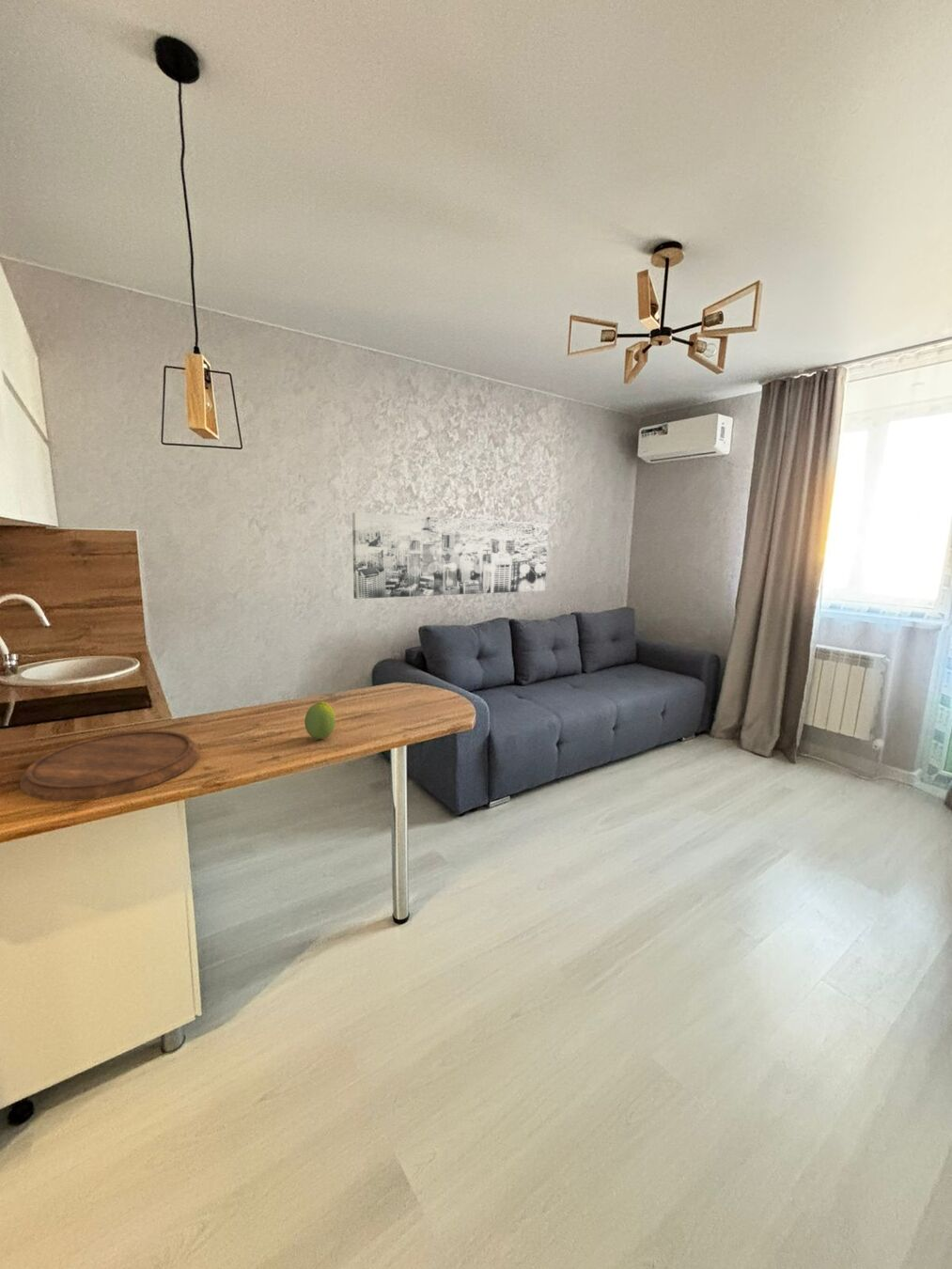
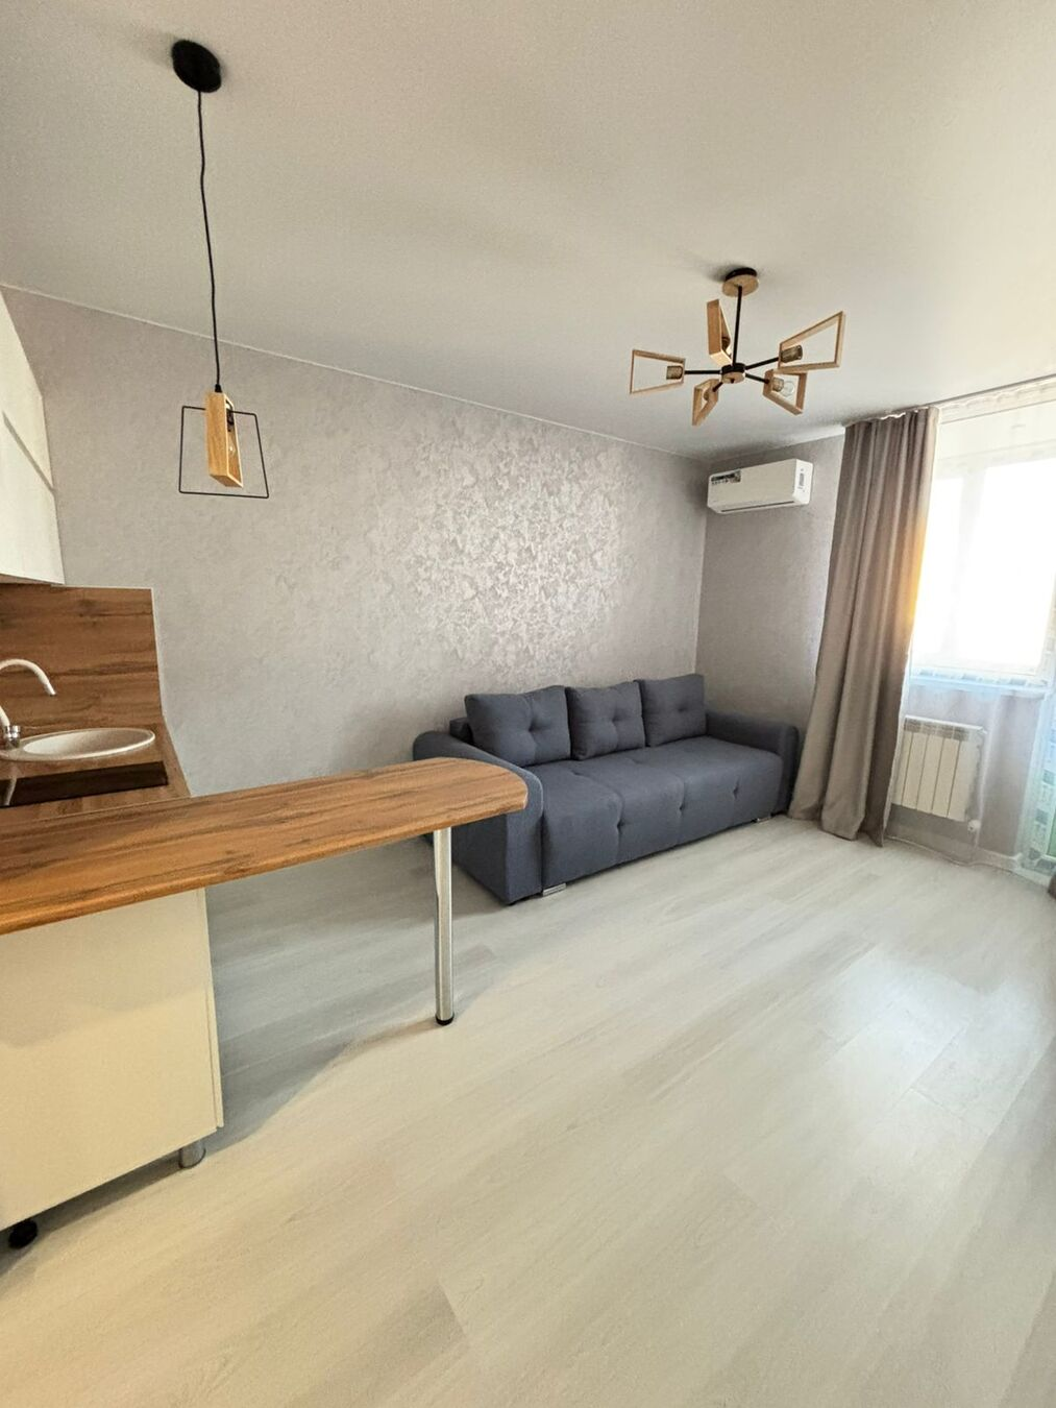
- fruit (320, 720)
- cutting board (116, 760)
- wall art (460, 556)
